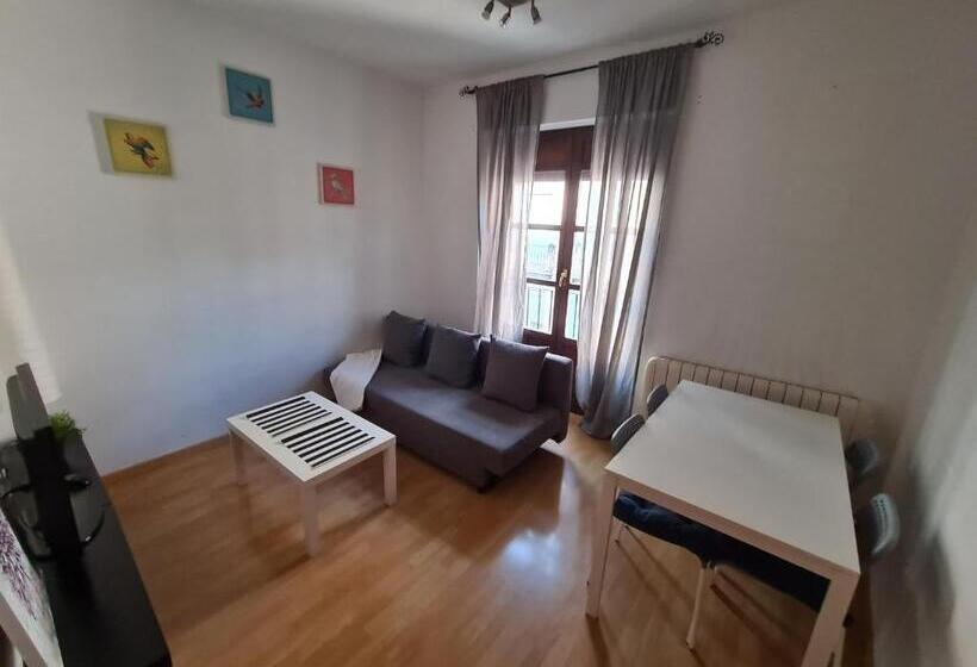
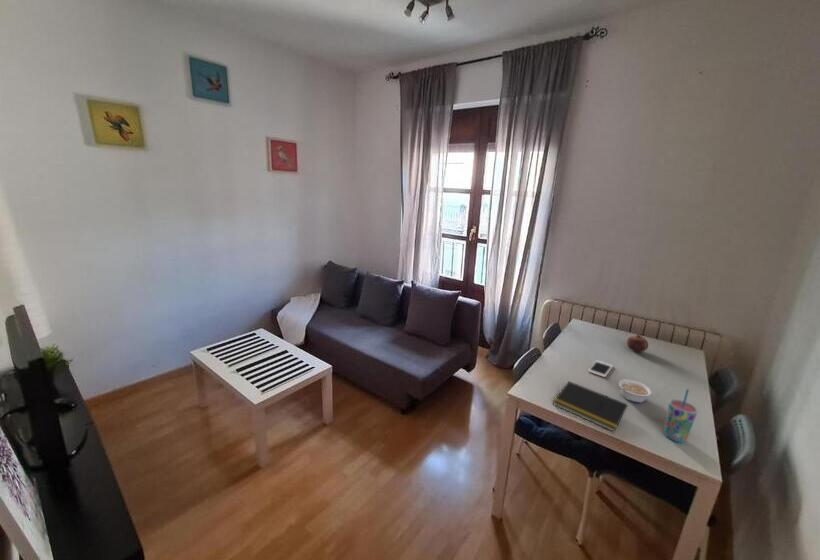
+ cup (681, 414)
+ fruit (637, 342)
+ cell phone (600, 368)
+ notepad (589, 404)
+ legume (634, 391)
